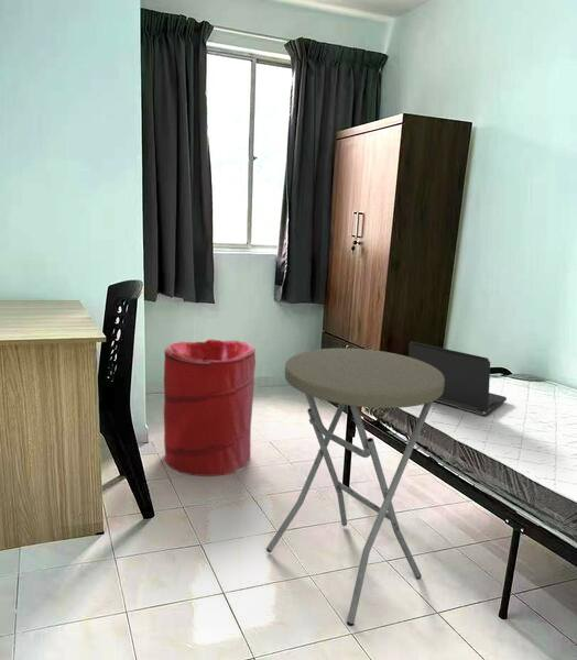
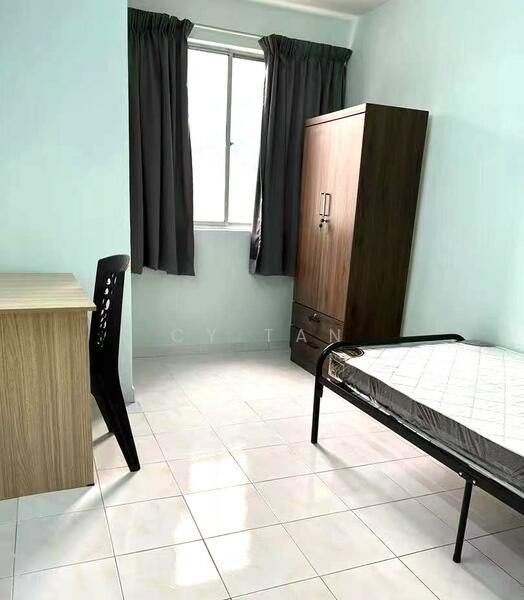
- laundry hamper (209, 400)
- laptop computer (458, 372)
- side table (362, 457)
